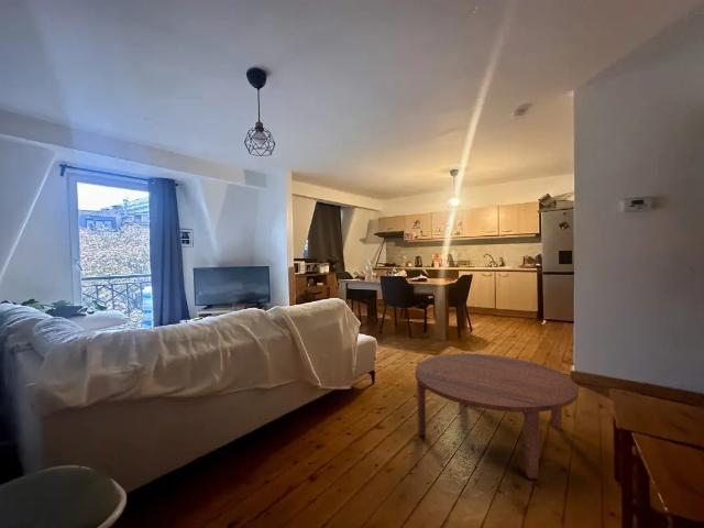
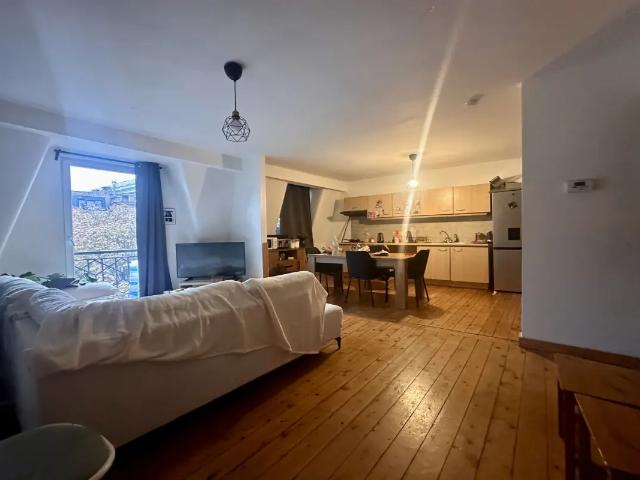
- coffee table (490, 403)
